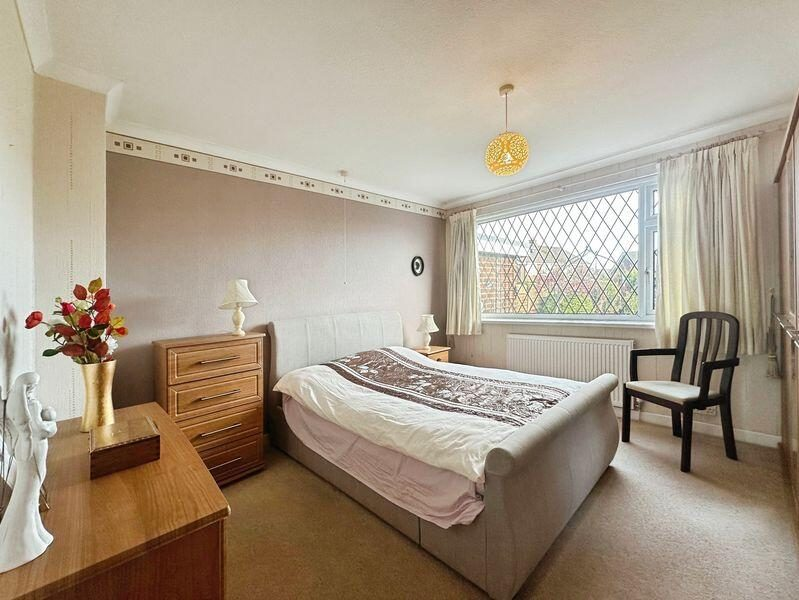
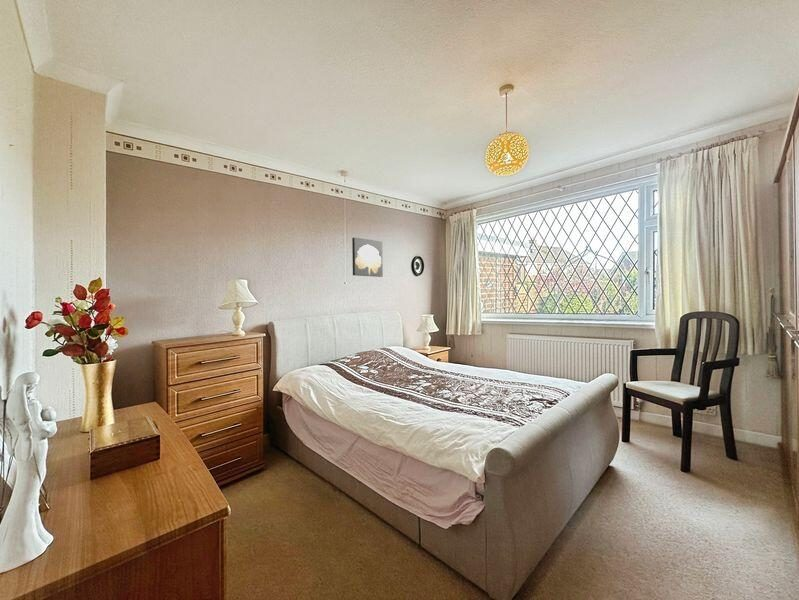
+ wall art (367, 257)
